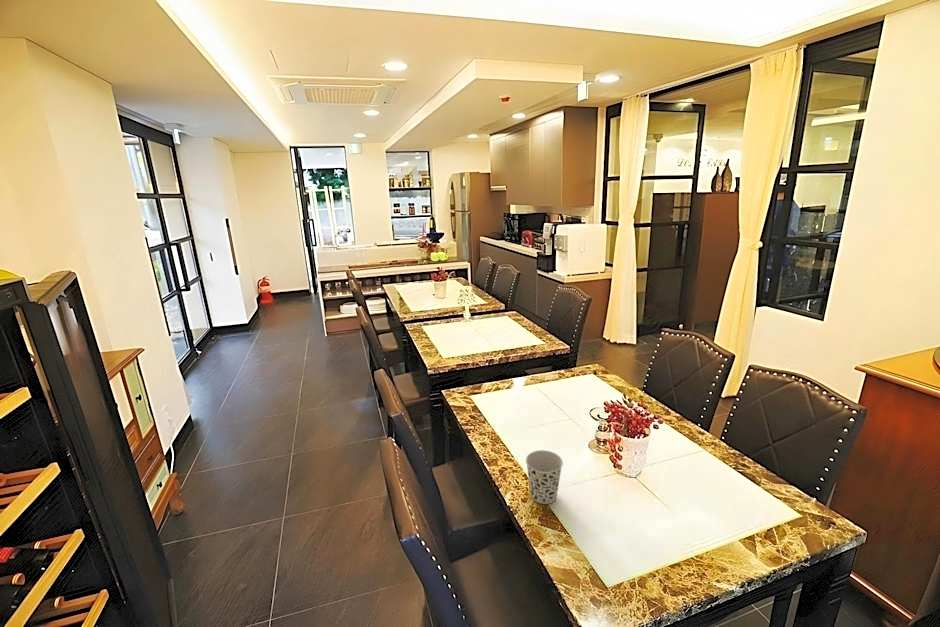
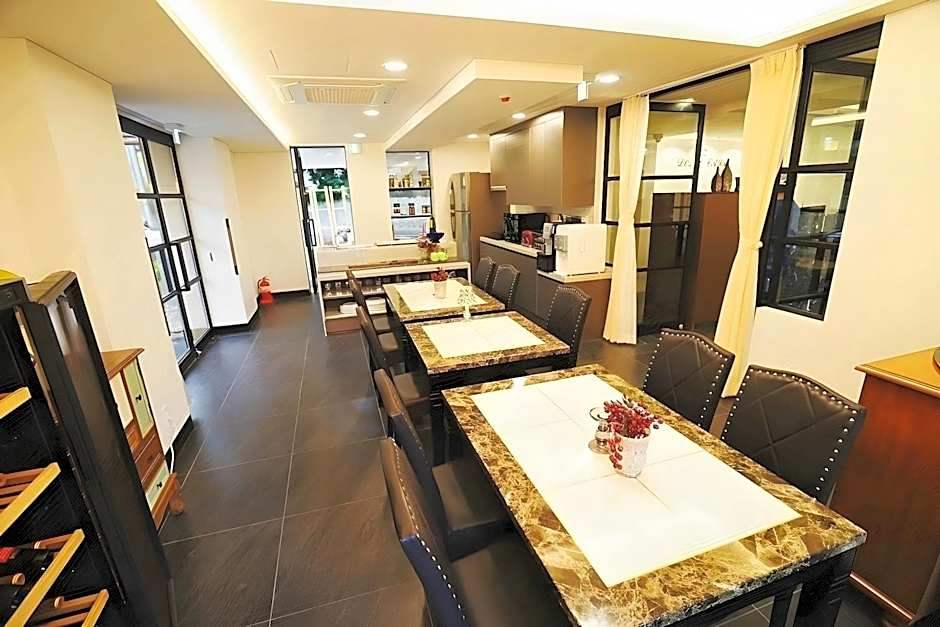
- cup (543, 478)
